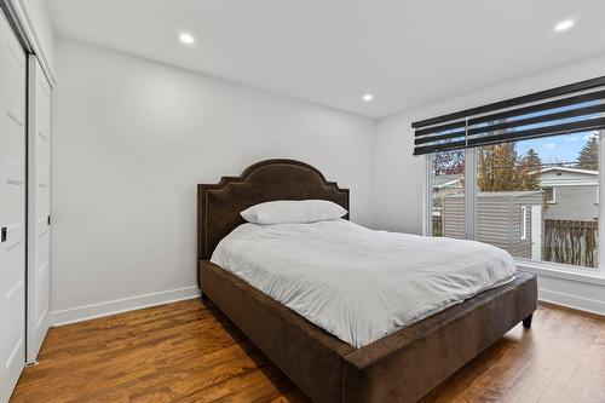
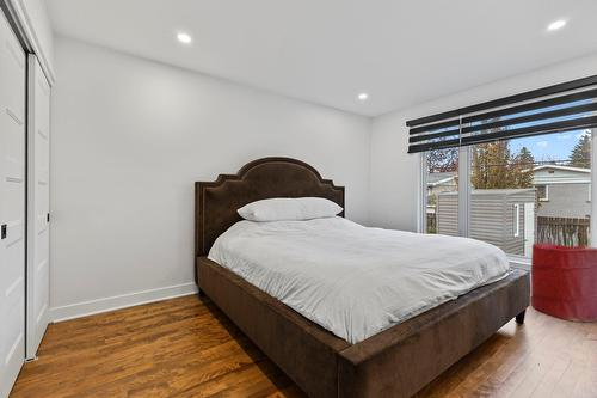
+ laundry hamper (564, 277)
